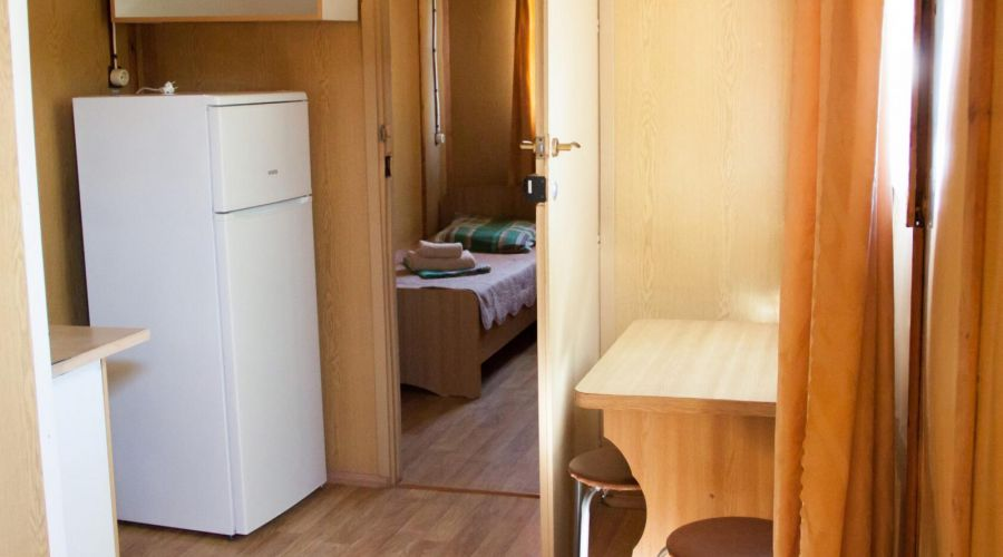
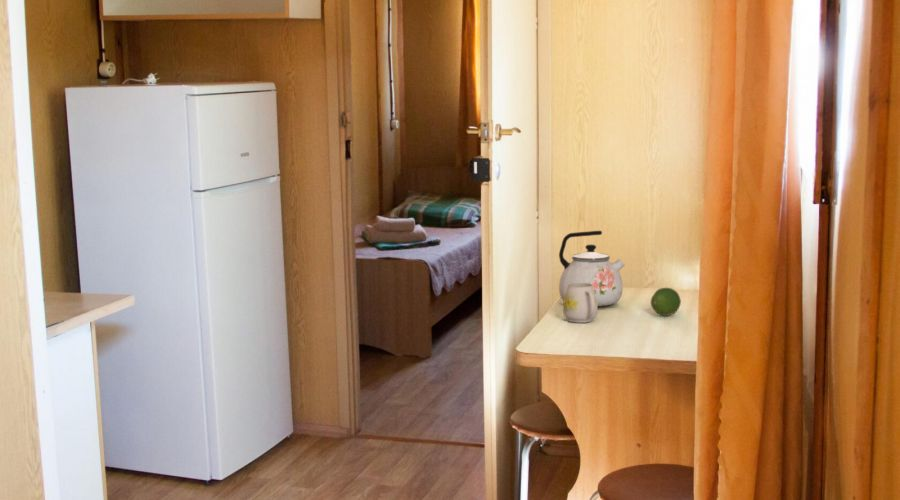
+ kettle (591, 267)
+ fruit (665, 301)
+ mug (582, 303)
